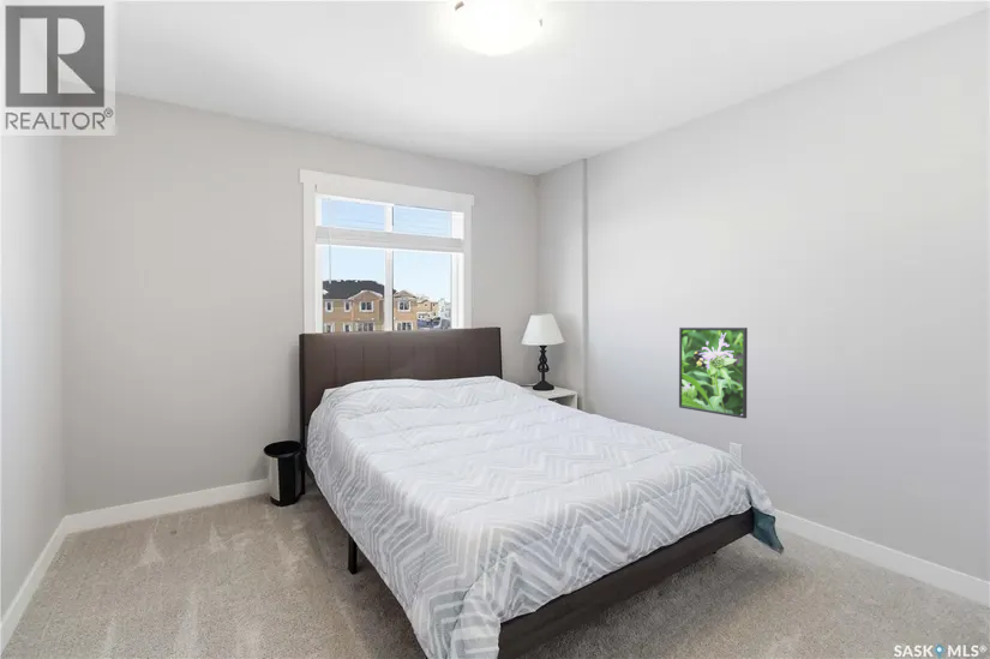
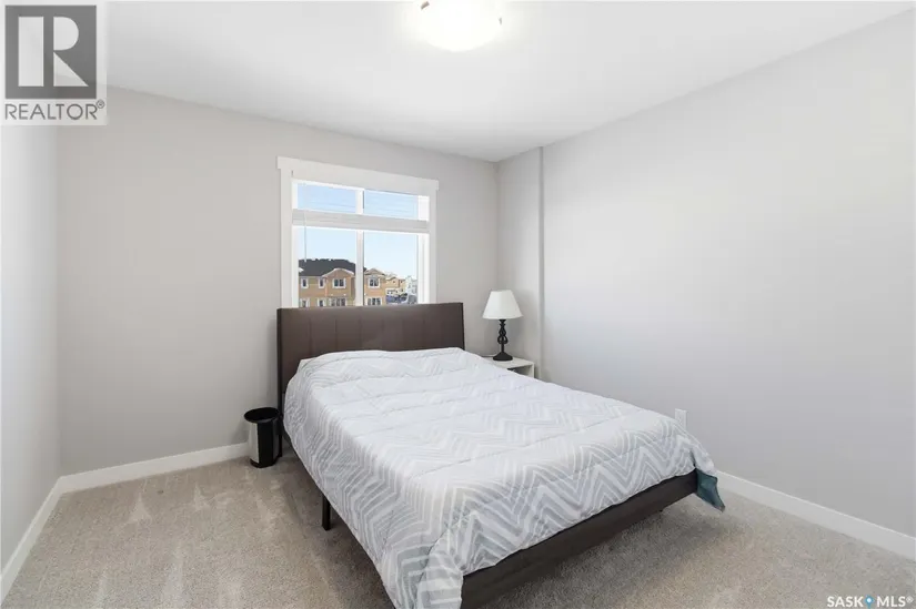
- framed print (710, 370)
